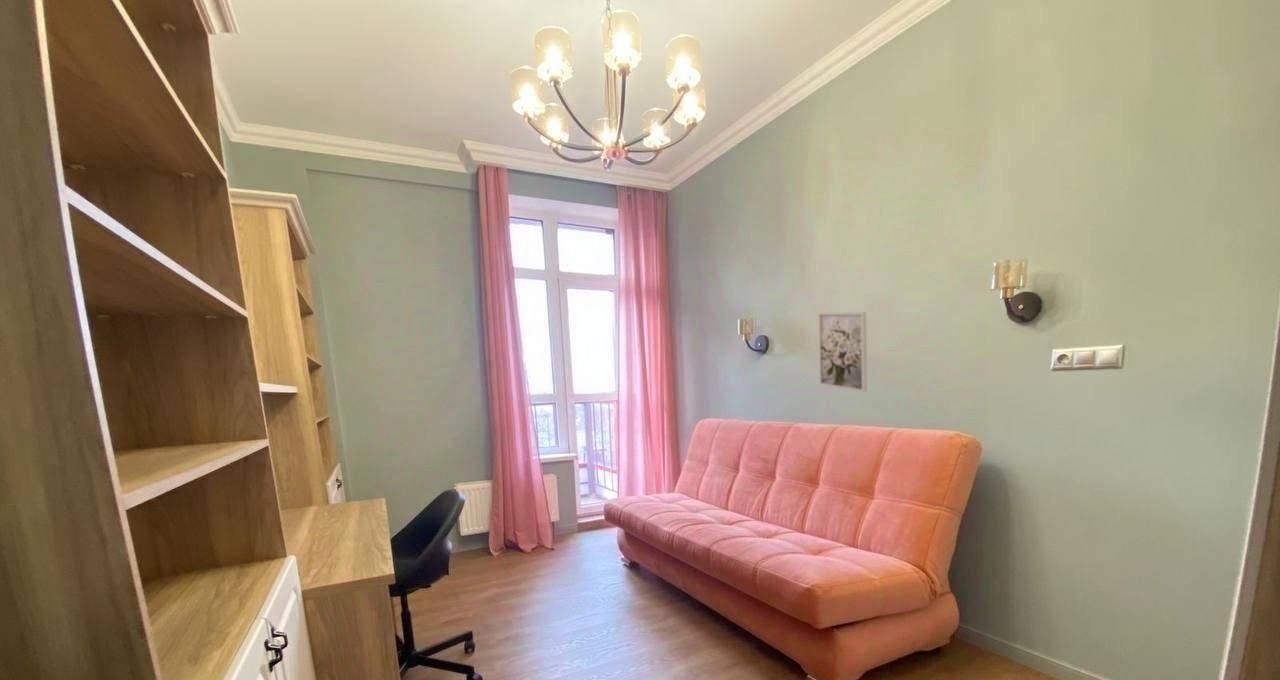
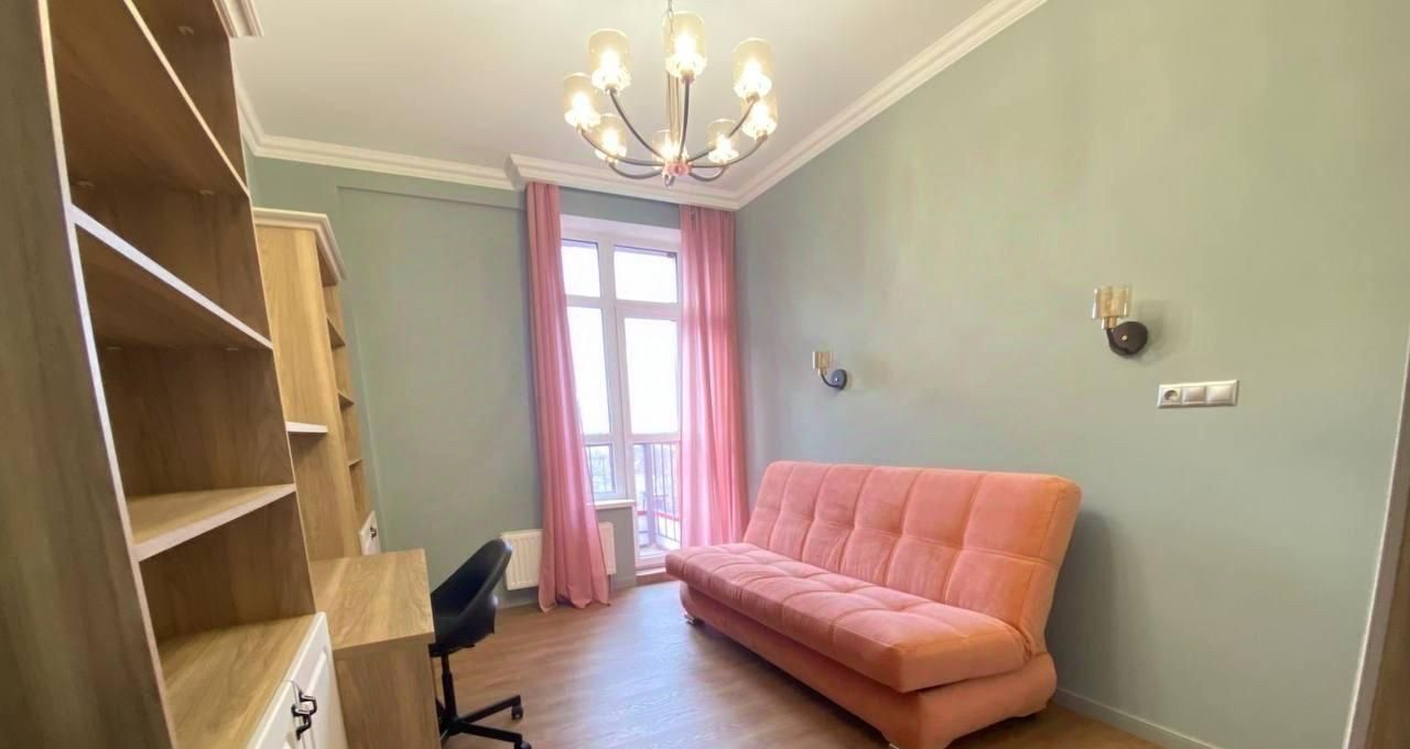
- wall art (841, 350)
